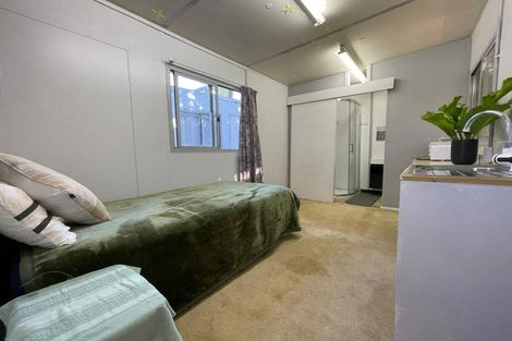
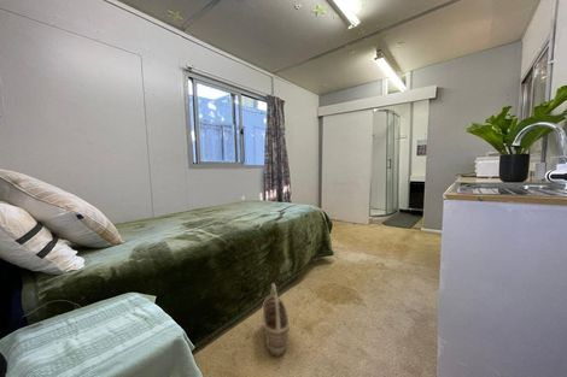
+ basket (275, 312)
